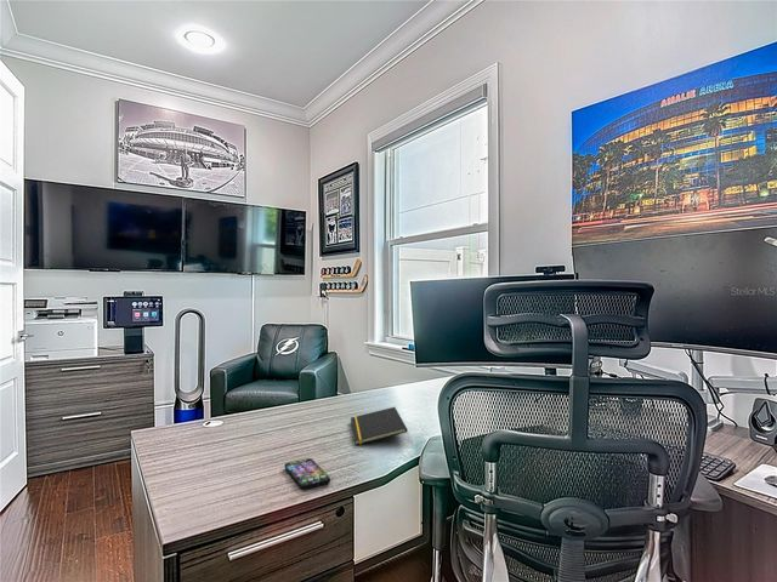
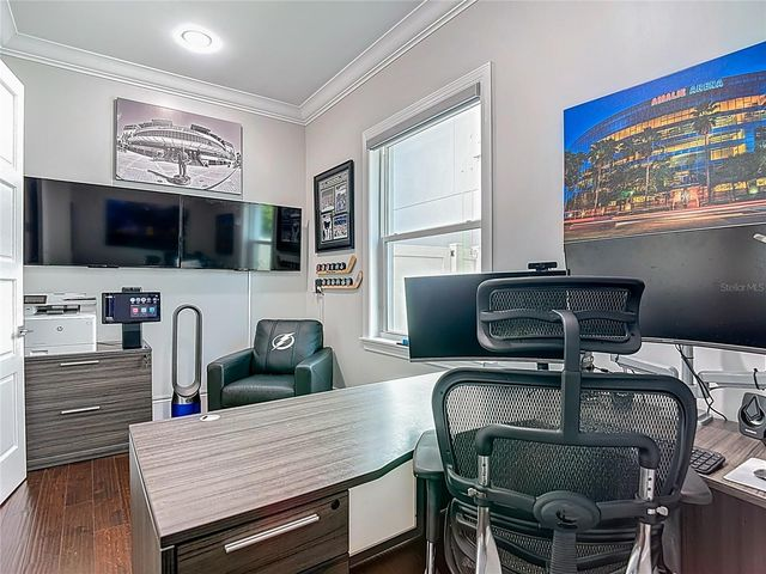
- smartphone (306, 473)
- notepad (376, 423)
